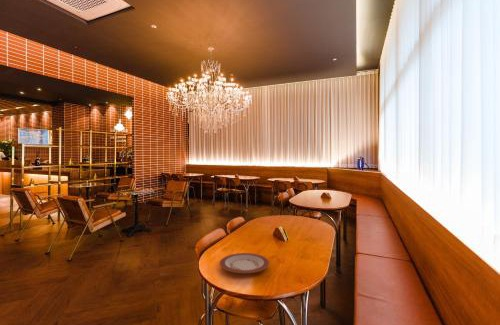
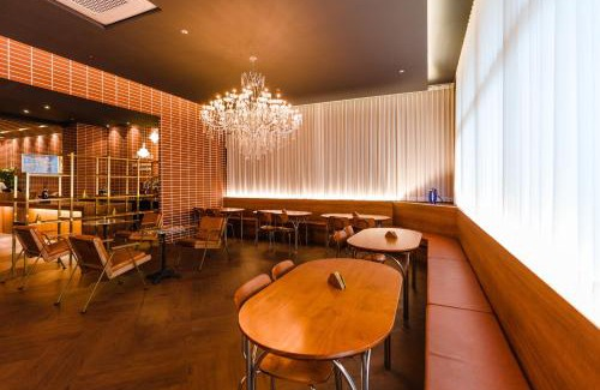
- plate (244, 263)
